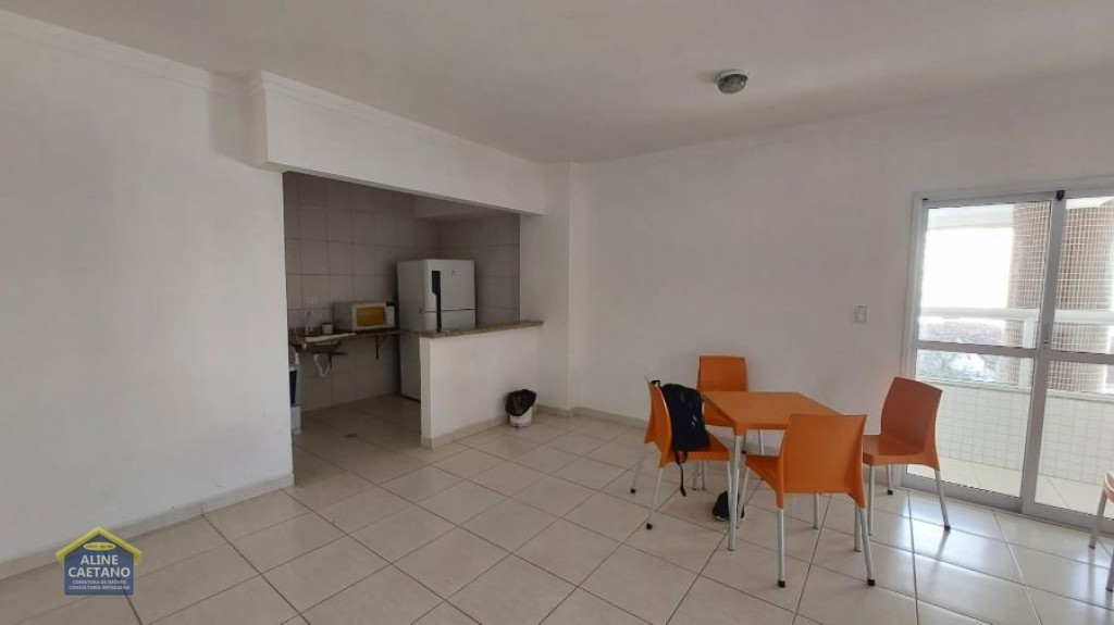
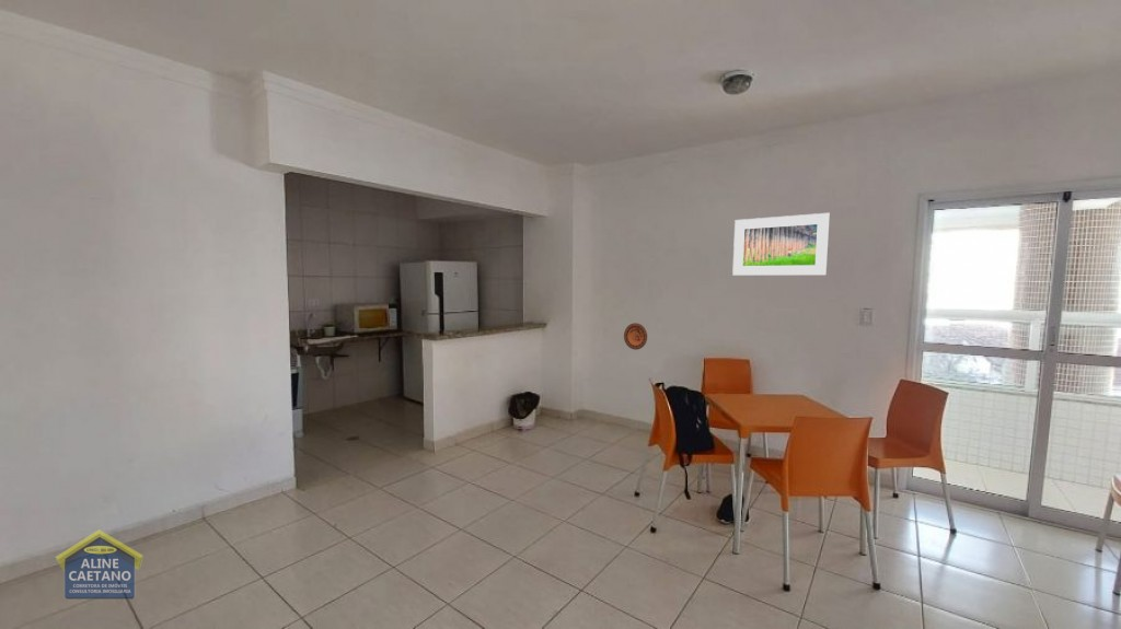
+ decorative plate (635, 336)
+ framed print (777, 246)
